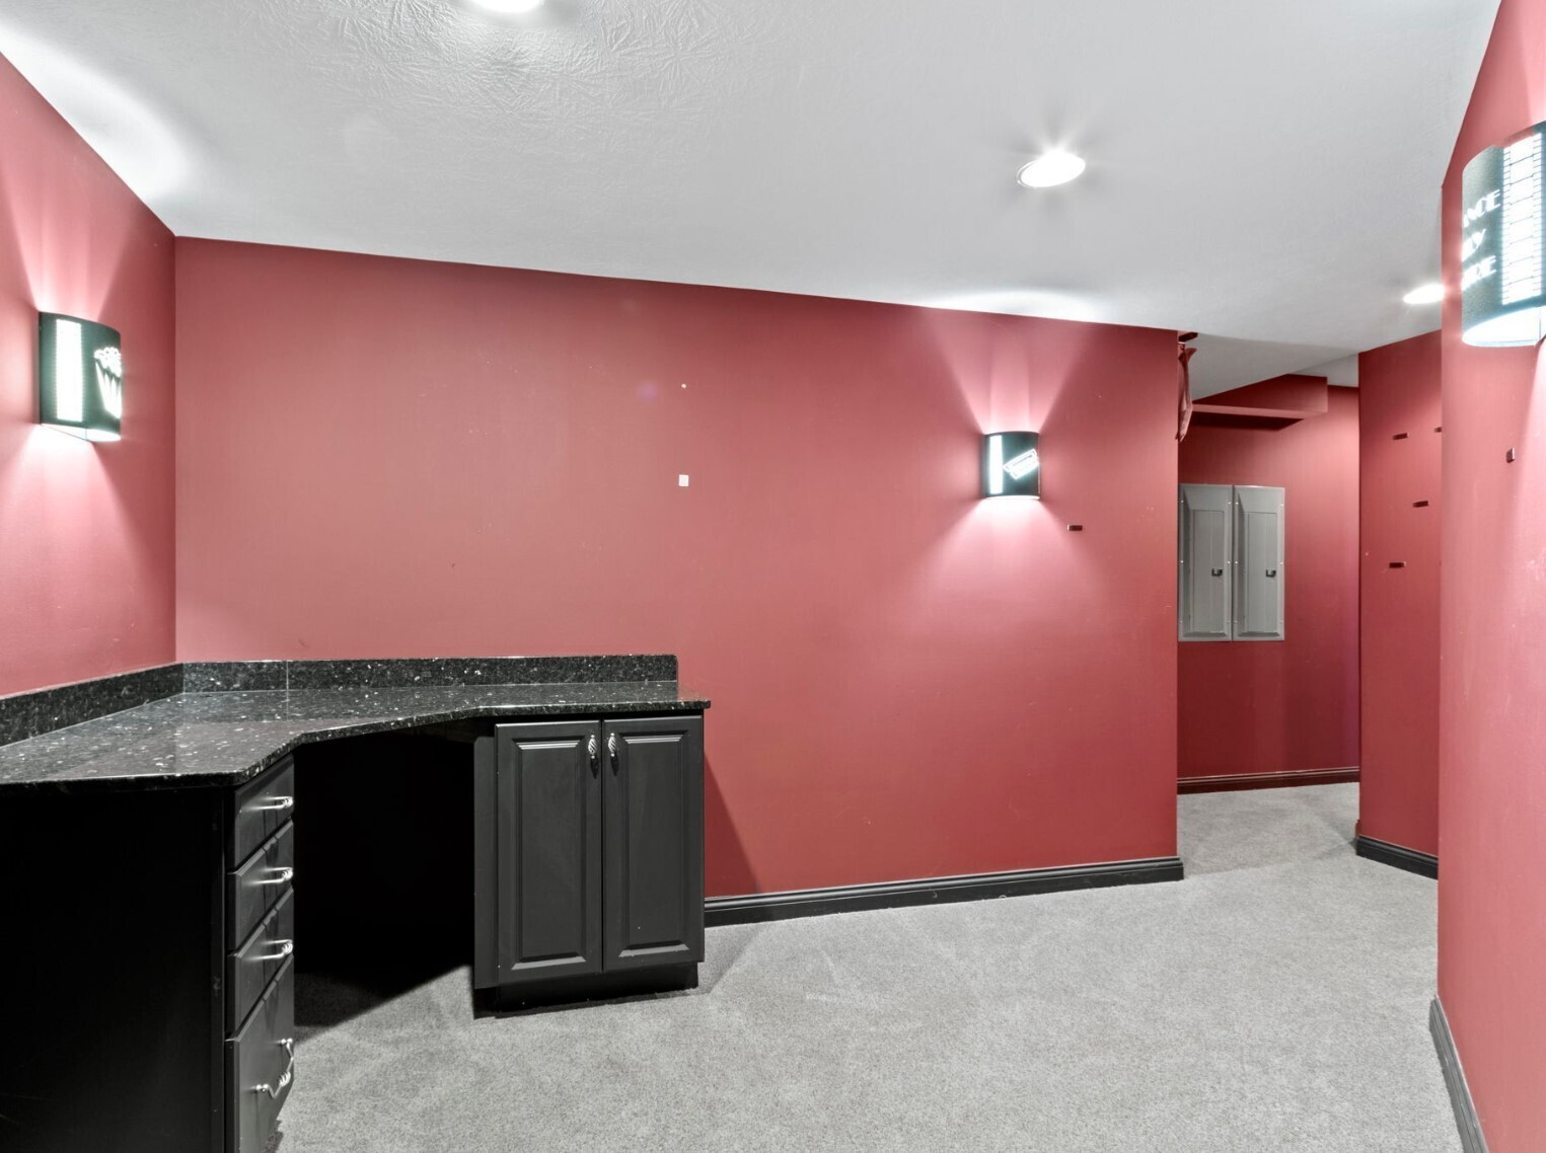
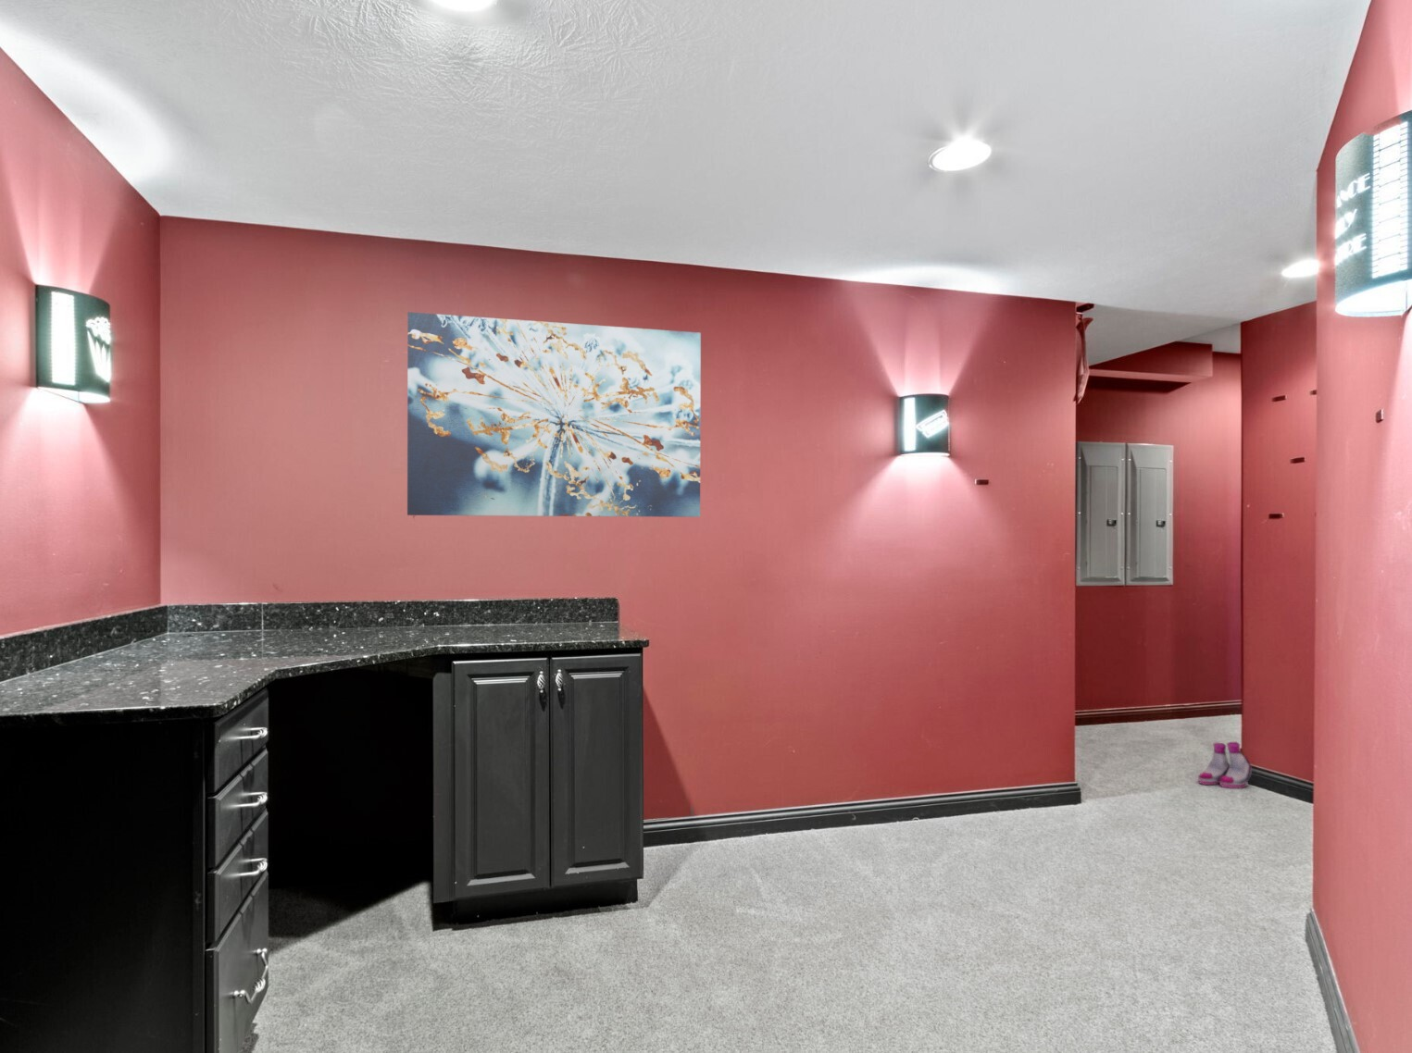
+ boots (1224, 761)
+ wall art (560, 419)
